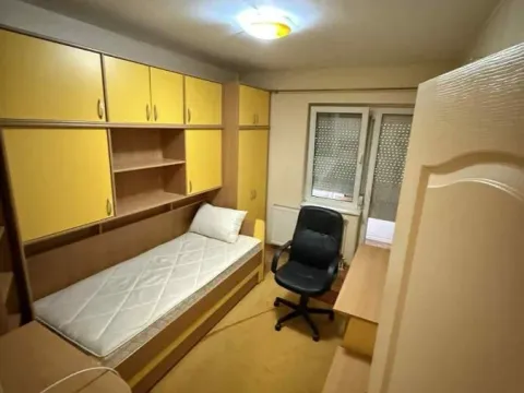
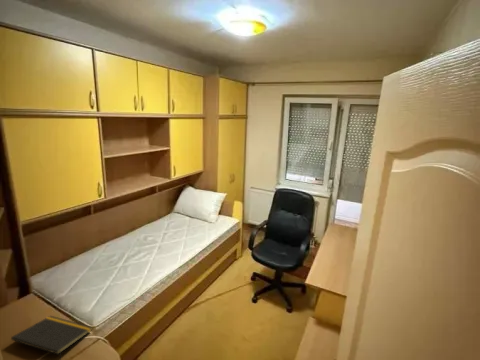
+ notepad (53, 333)
